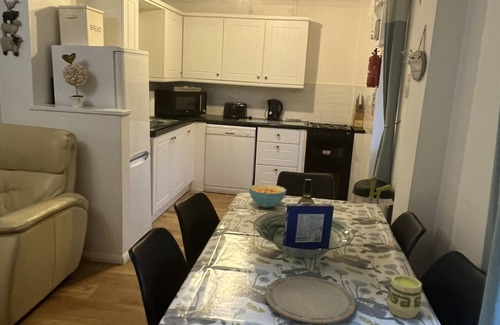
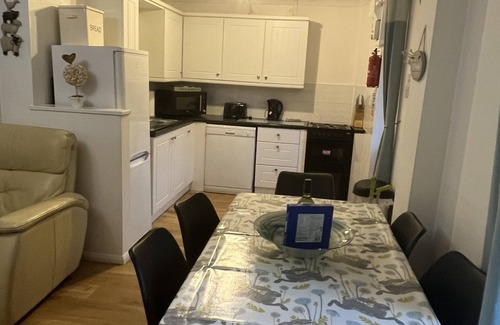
- plate (309, 299)
- cup (404, 296)
- cereal bowl (267, 197)
